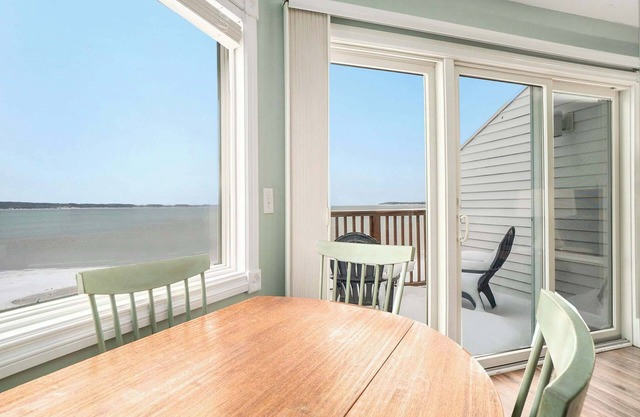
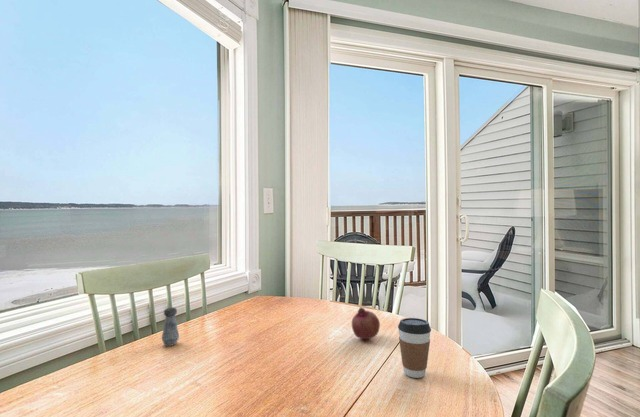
+ fruit (365, 322)
+ salt shaker (170, 326)
+ coffee cup (414, 347)
